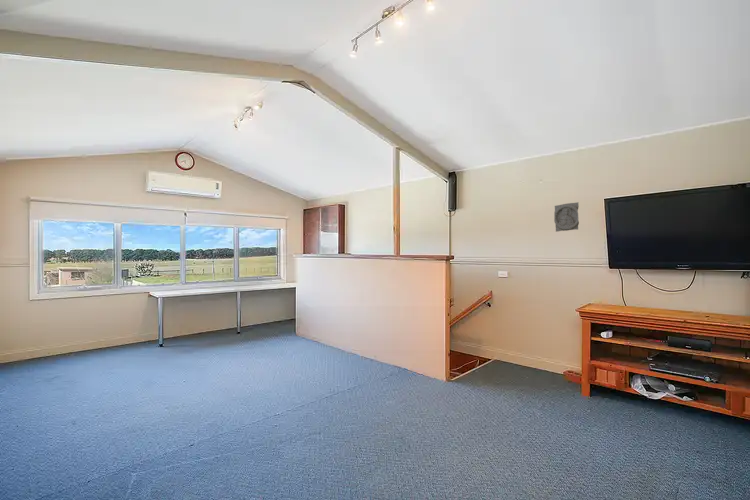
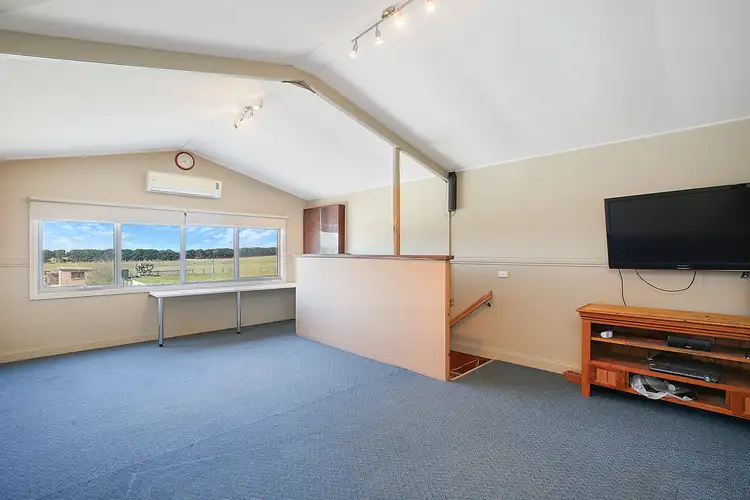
- stone relief (566, 217)
